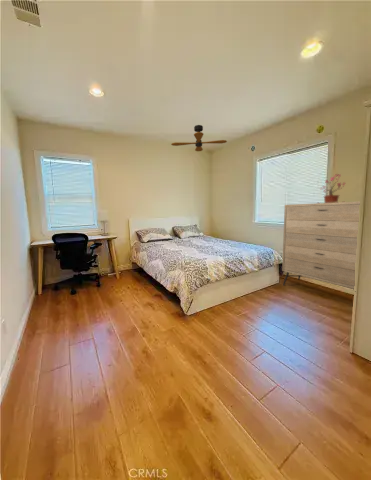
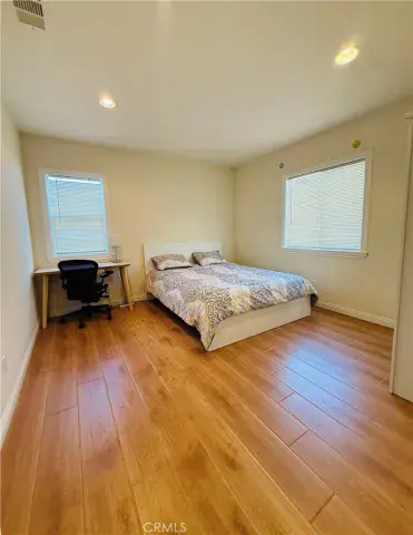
- ceiling fan (198, 136)
- potted plant (331, 188)
- dresser (328, 249)
